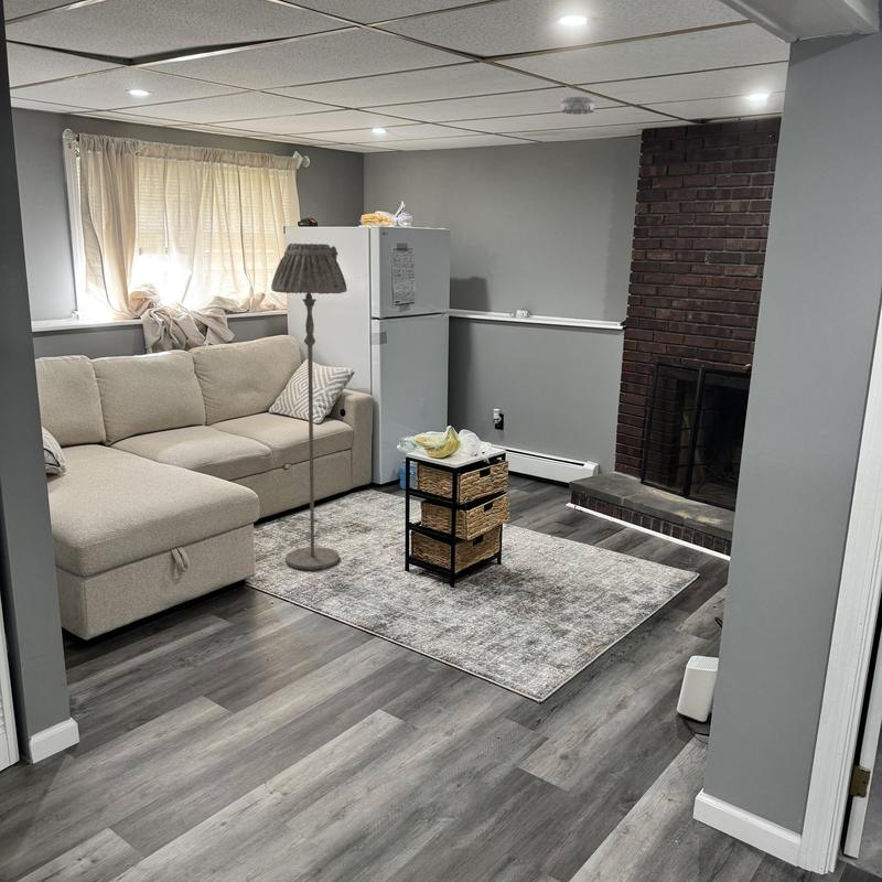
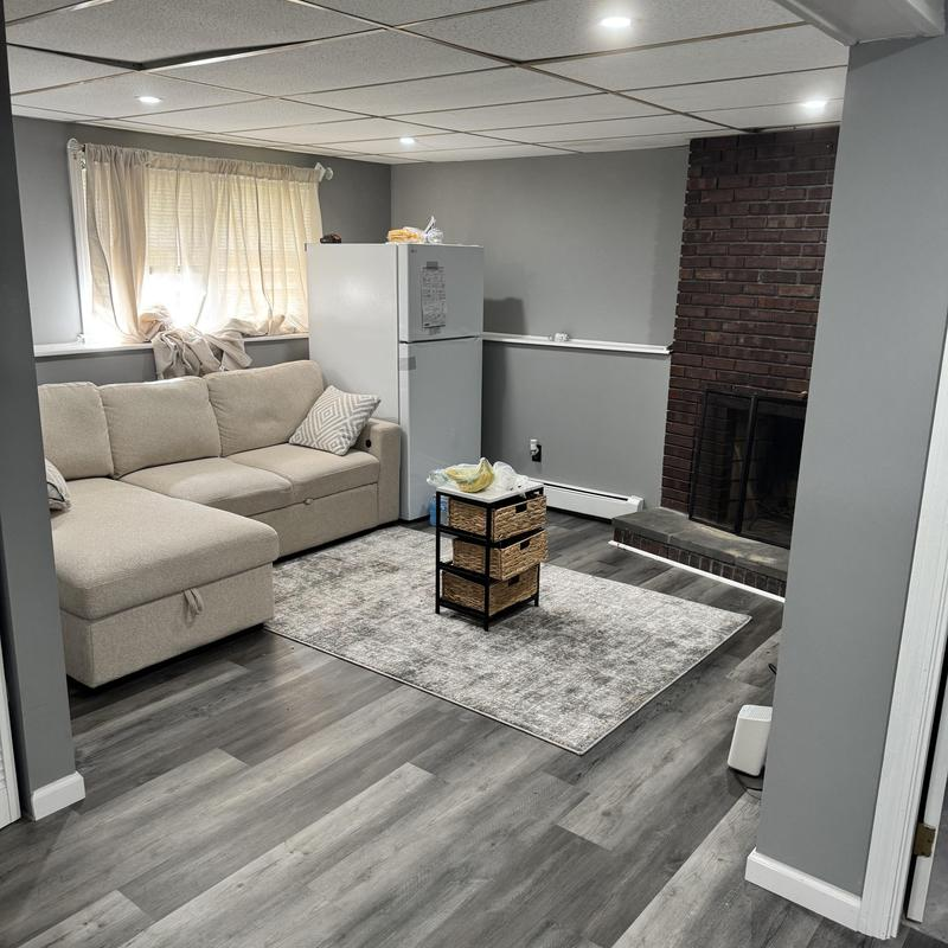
- smoke detector (577, 105)
- floor lamp (310, 408)
